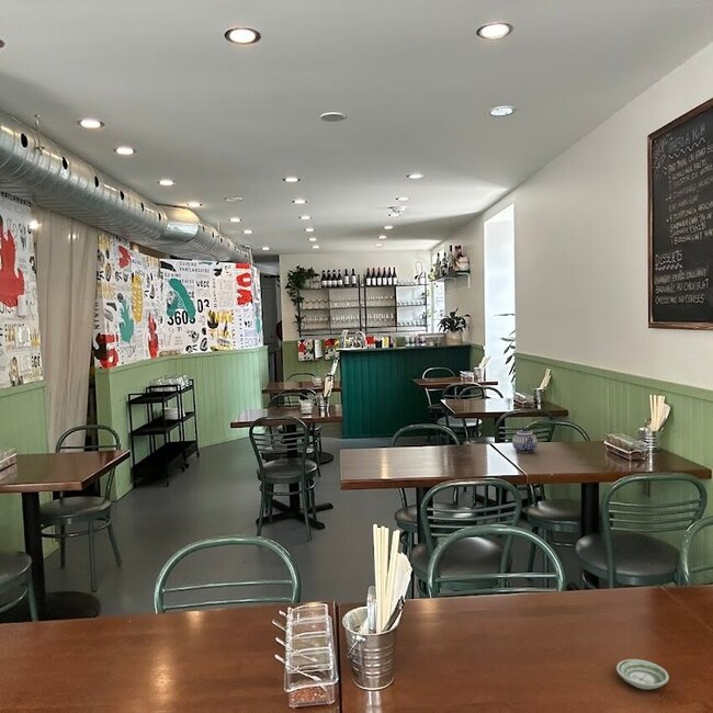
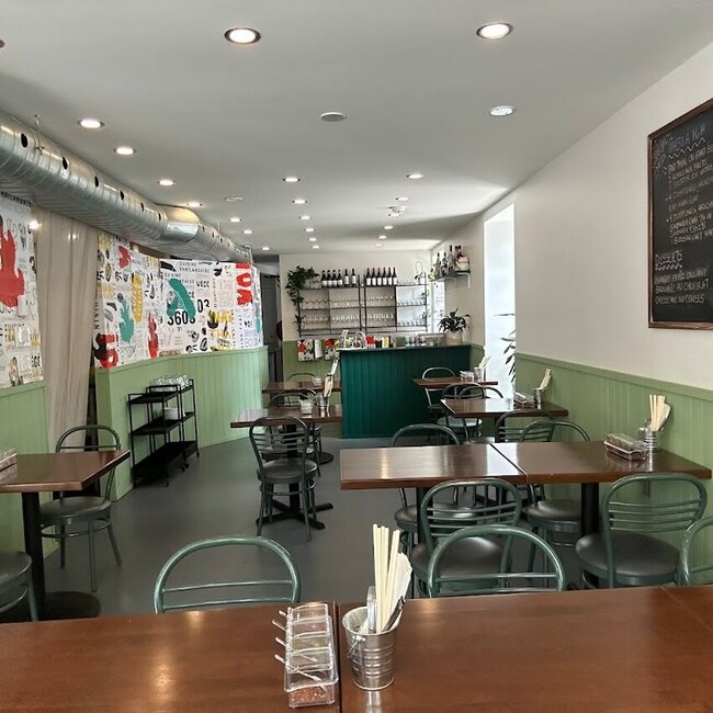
- teapot (524, 439)
- saucer (642, 677)
